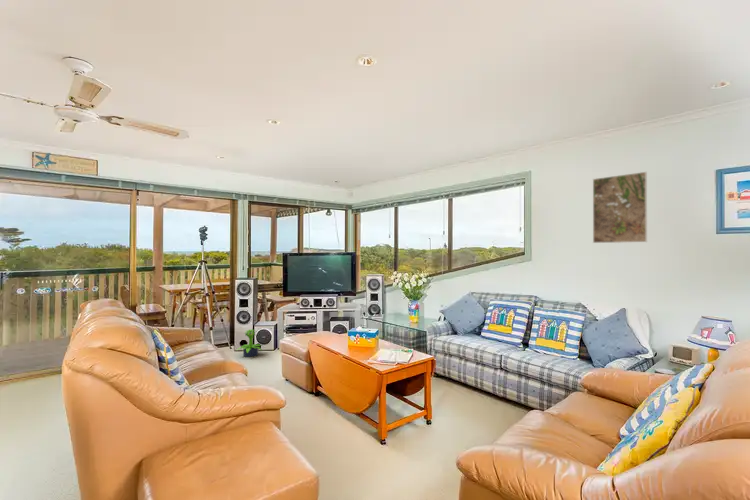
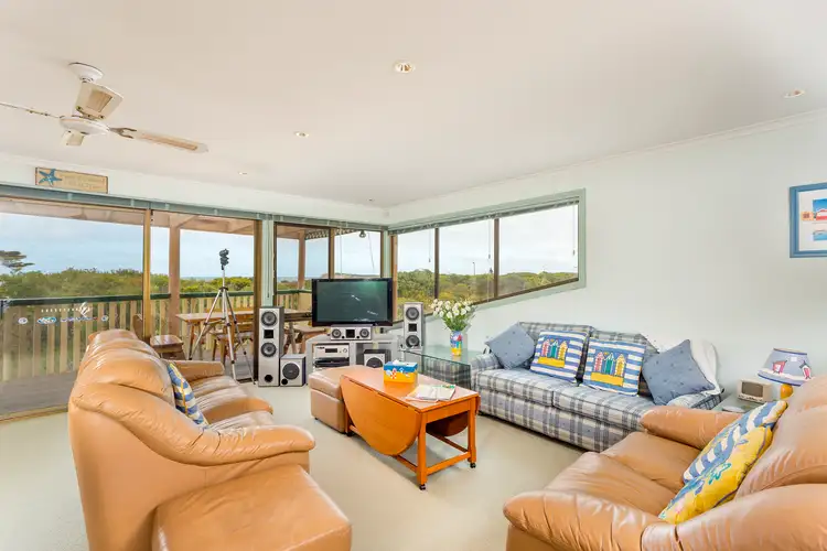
- potted plant (250, 341)
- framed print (618, 209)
